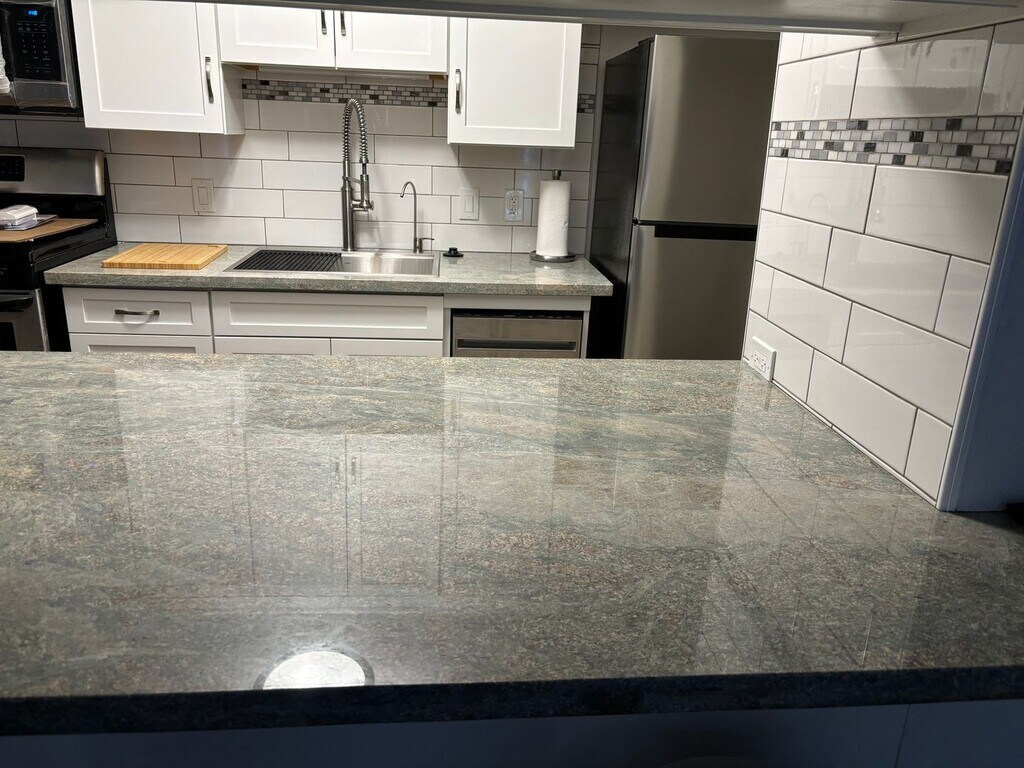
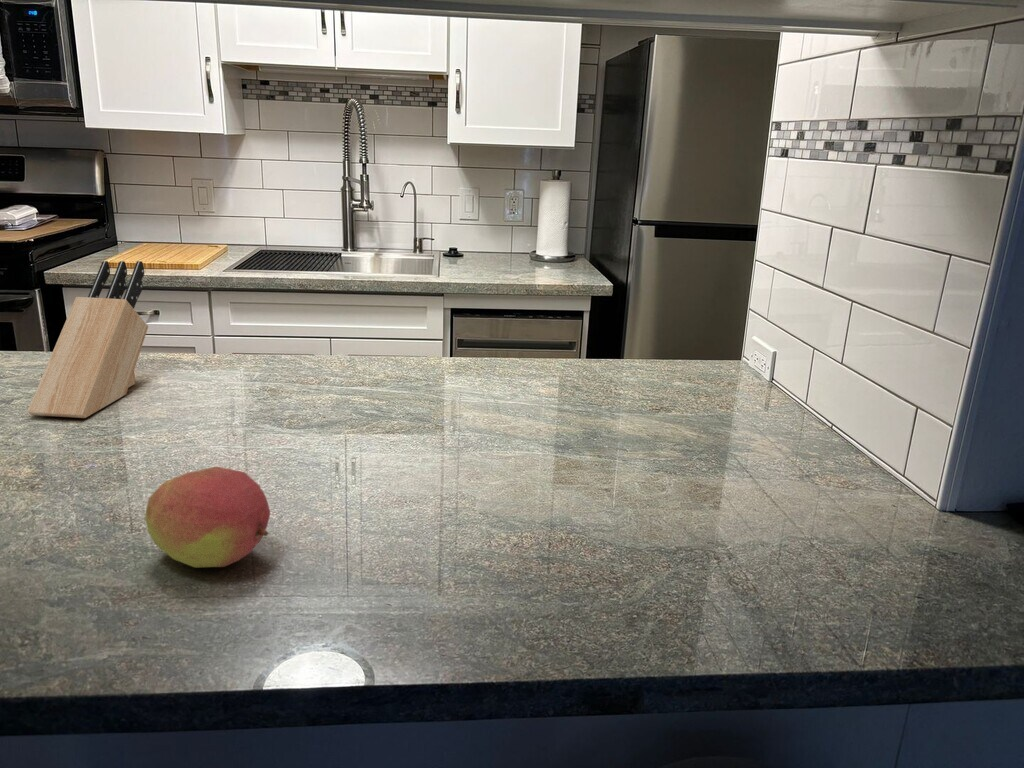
+ fruit (208, 517)
+ knife block (94, 332)
